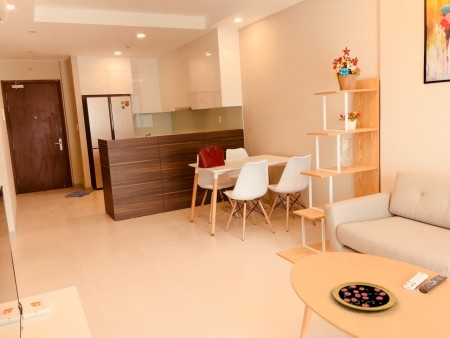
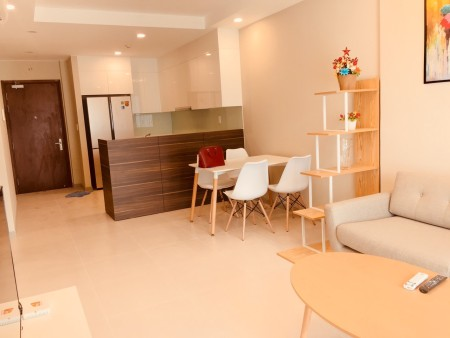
- pizza (363, 295)
